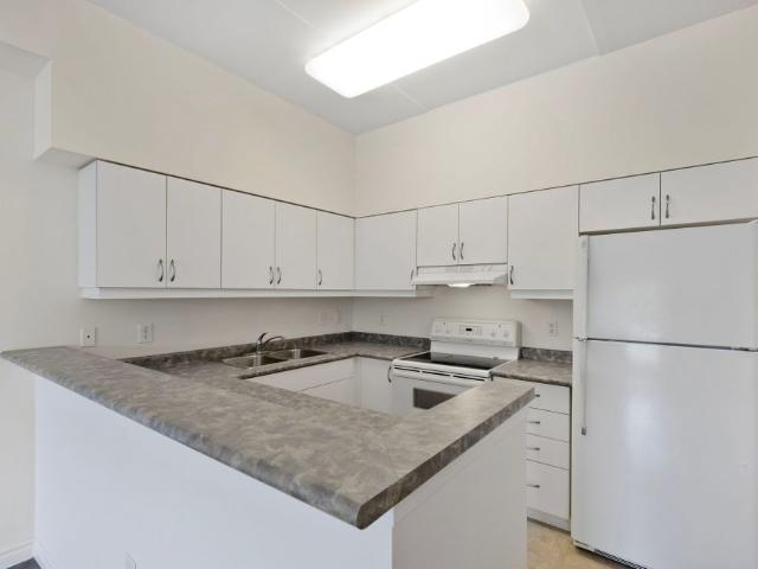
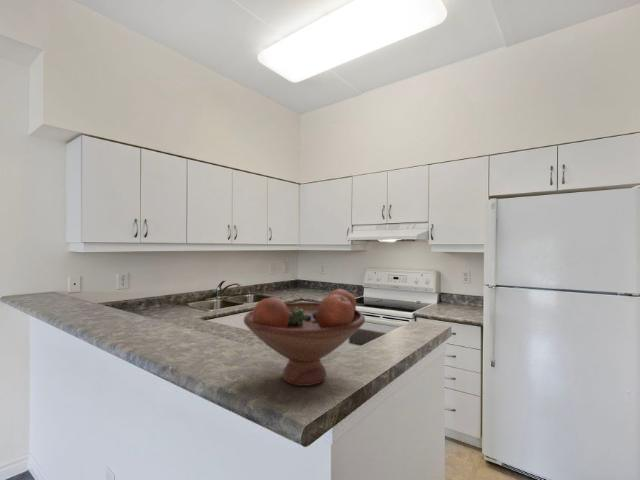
+ fruit bowl (304, 333)
